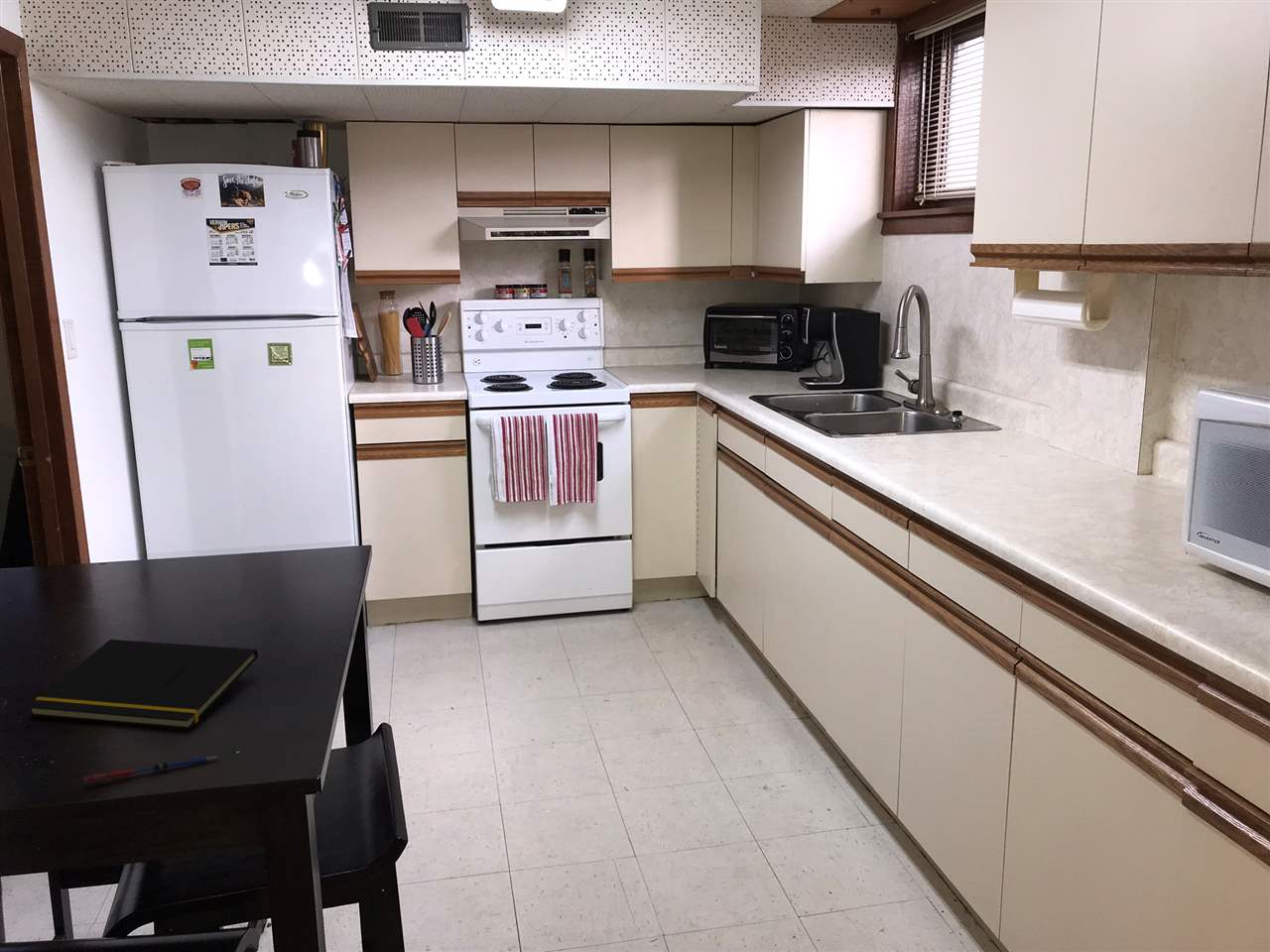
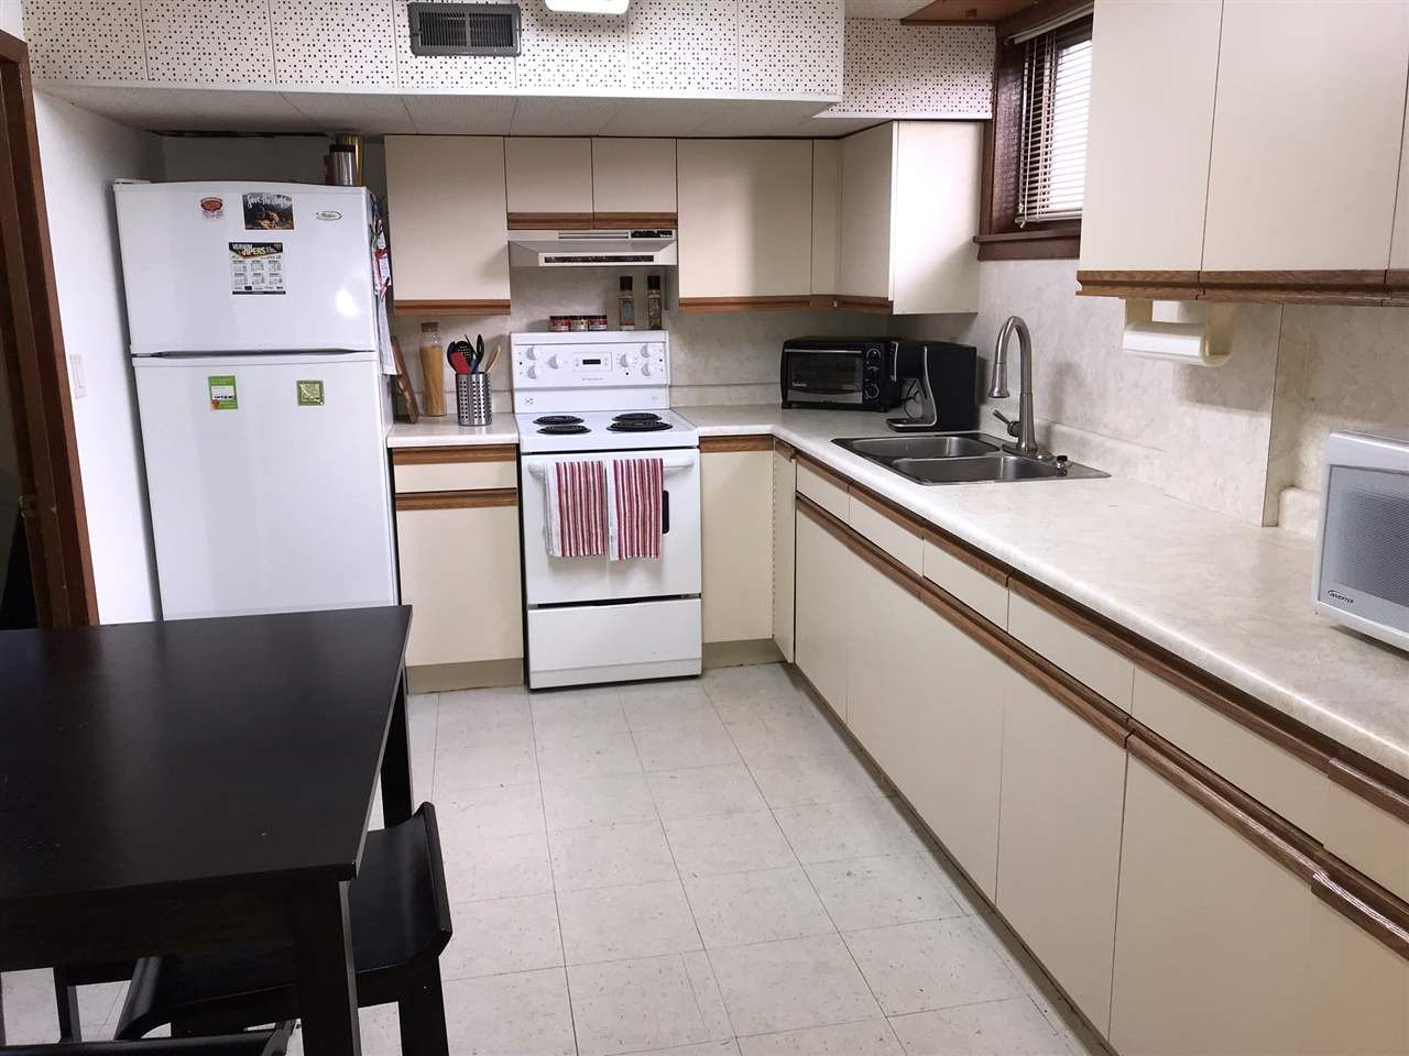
- notepad (147, 680)
- pen (152, 767)
